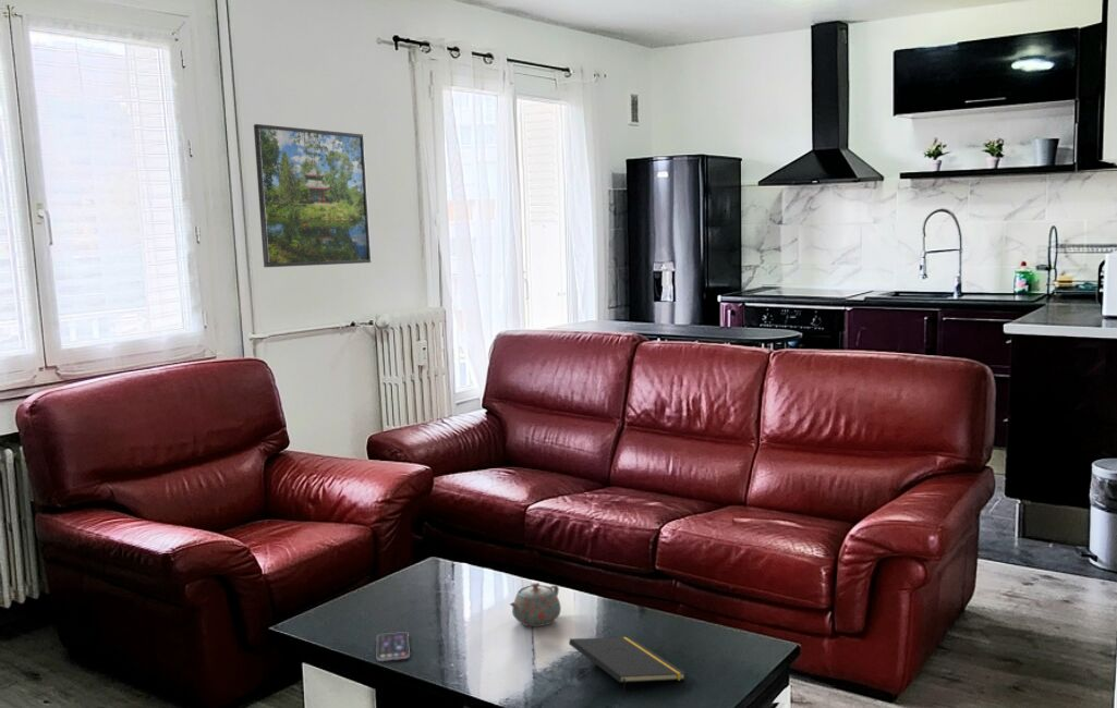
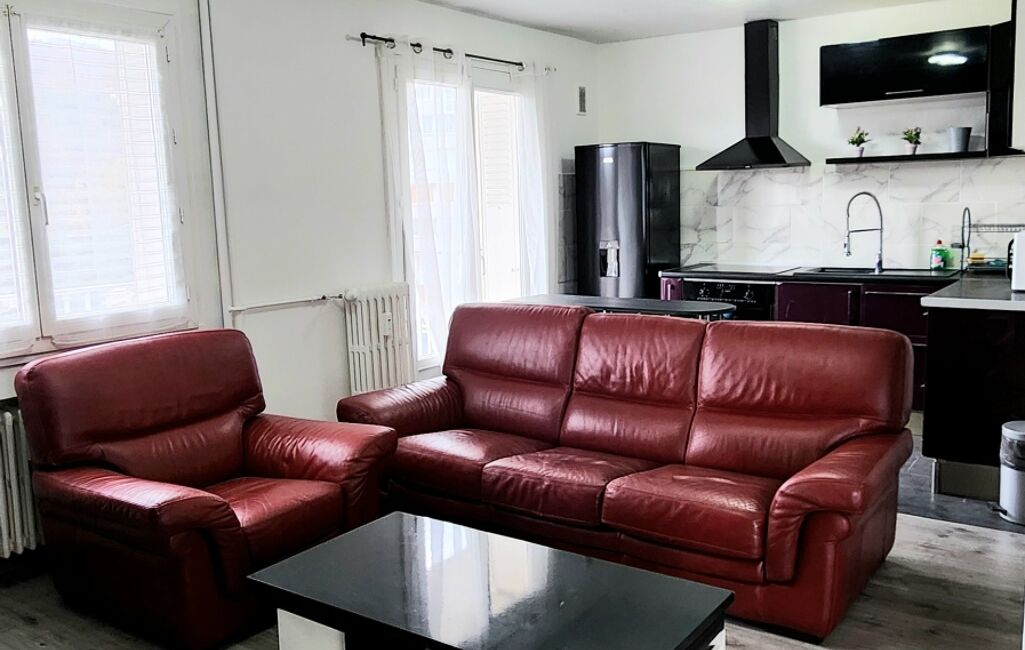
- smartphone (392, 646)
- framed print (315, 197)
- teapot (534, 602)
- notepad (626, 658)
